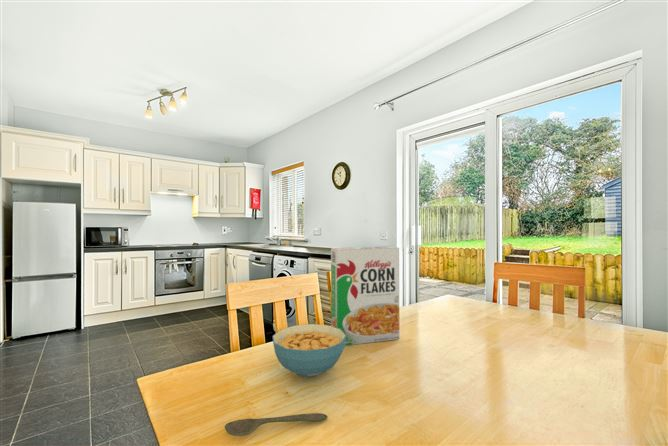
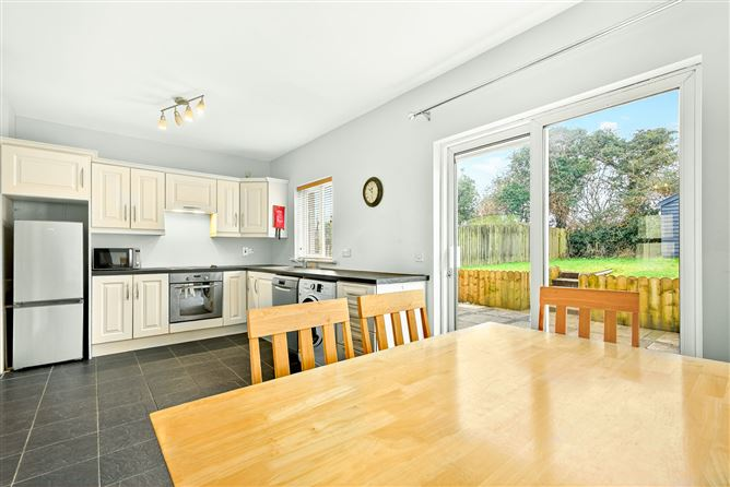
- spoon (278, 421)
- cereal bowl (309, 353)
- cereal box (365, 293)
